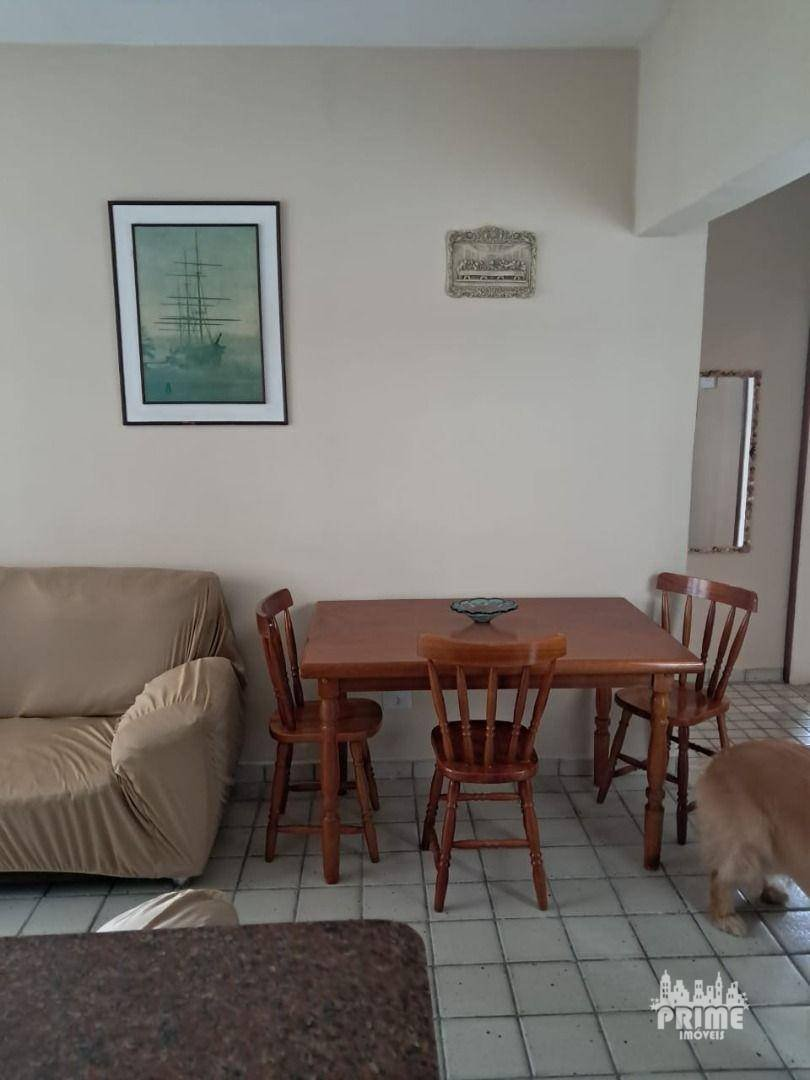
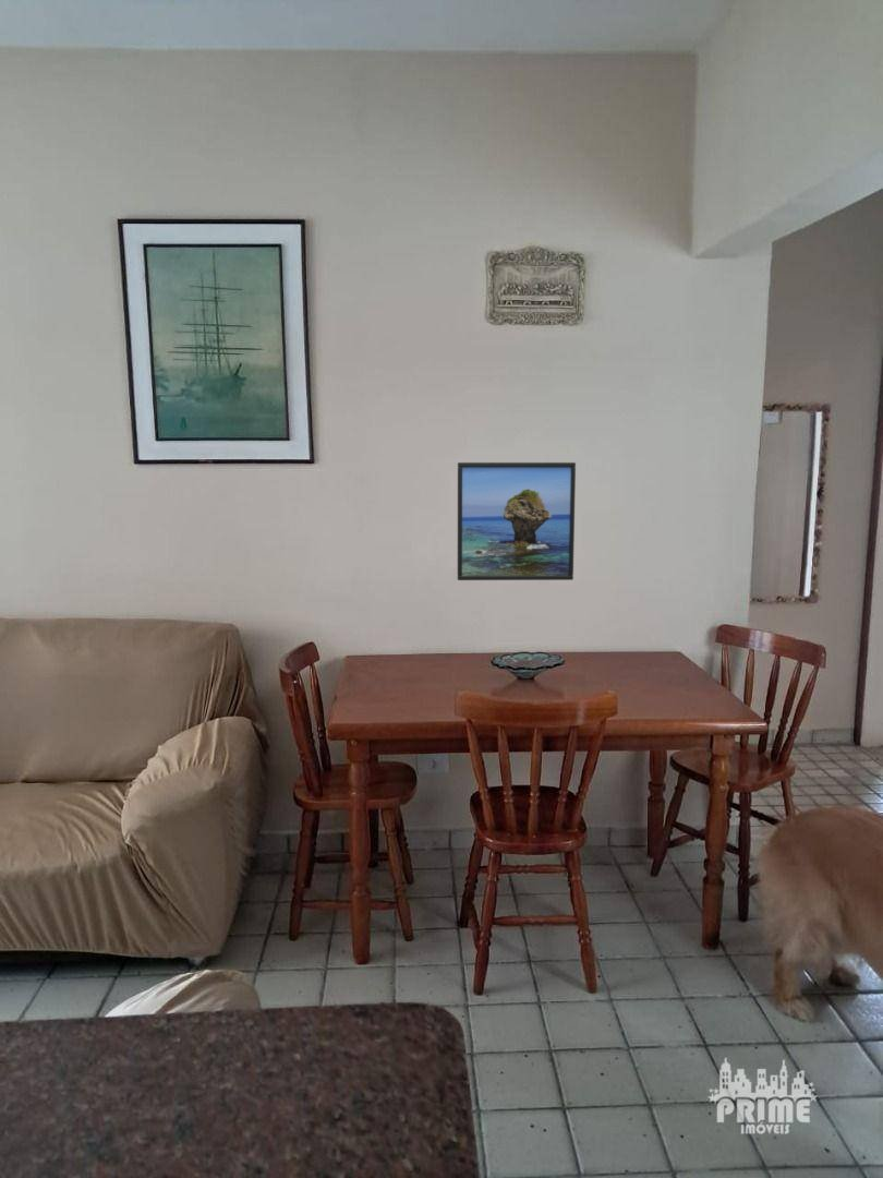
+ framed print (516, 521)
